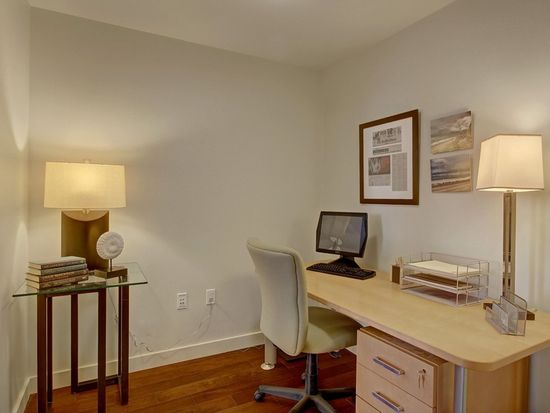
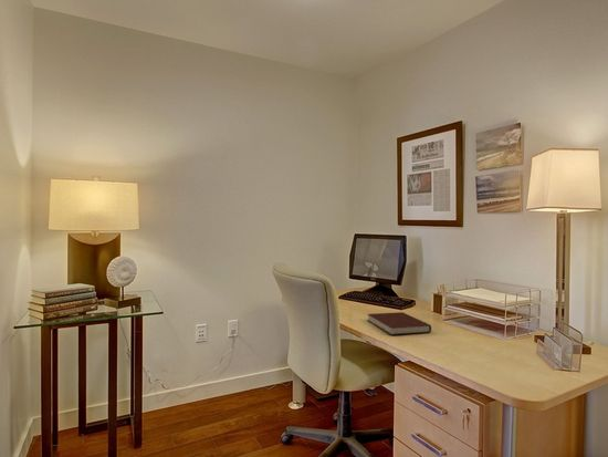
+ notebook (397, 322)
